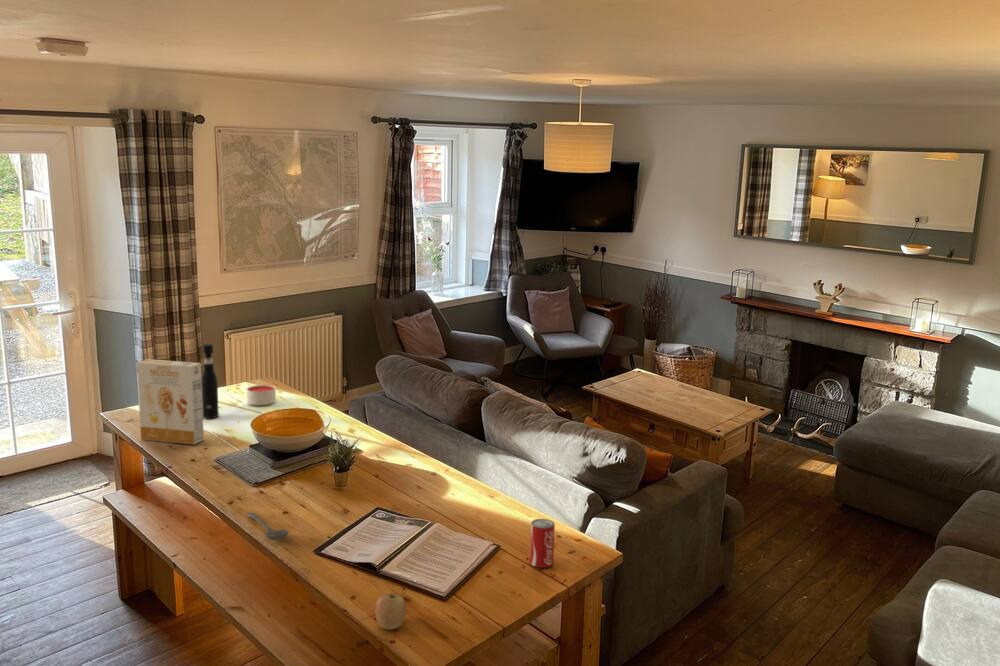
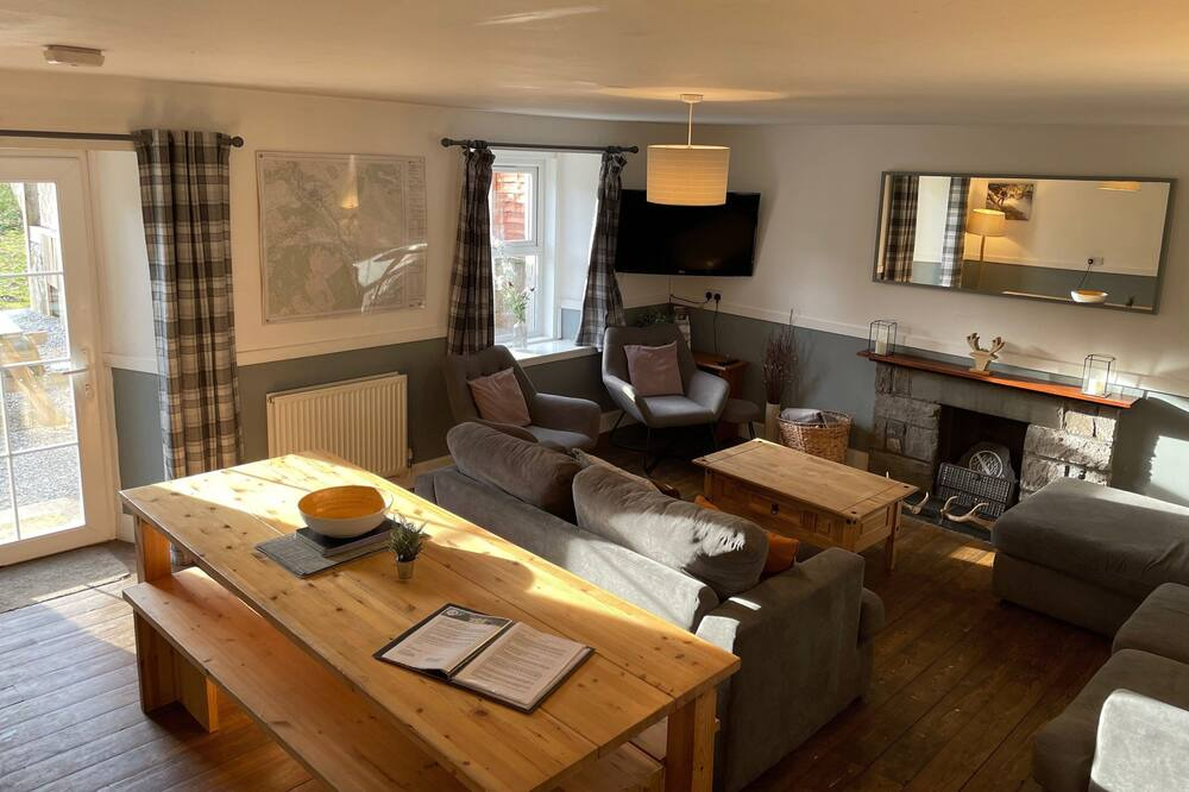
- beverage can (542, 542)
- apple (390, 610)
- stirrer (264, 522)
- candle (261, 394)
- pepper grinder (209, 381)
- cereal box (170, 401)
